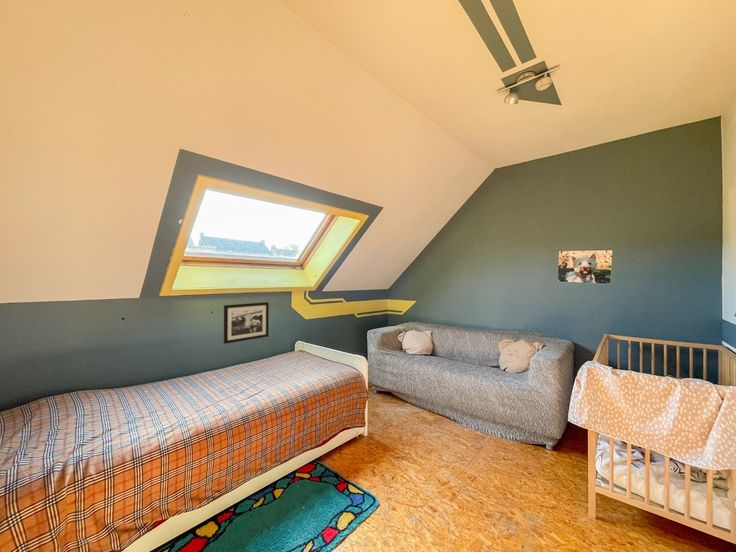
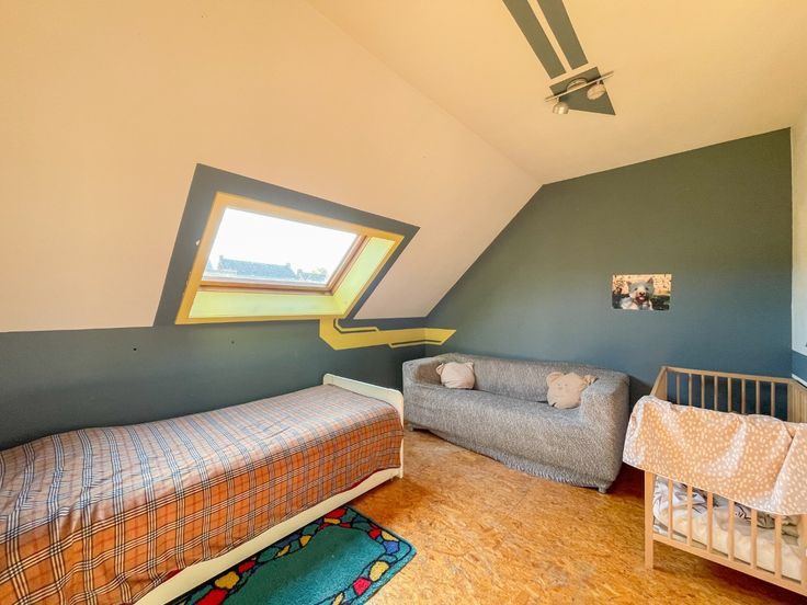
- picture frame (247, 321)
